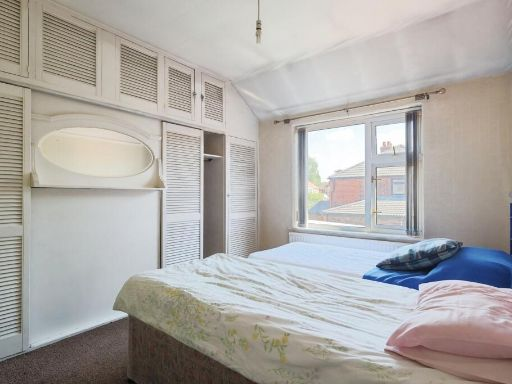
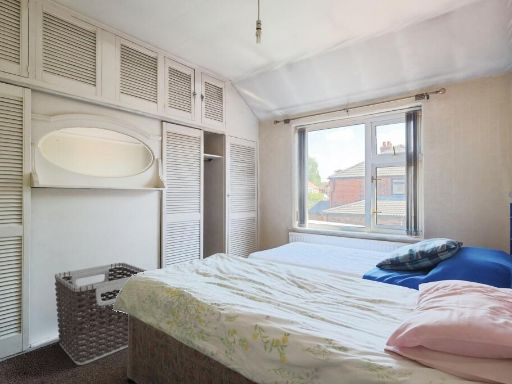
+ clothes hamper (102, 307)
